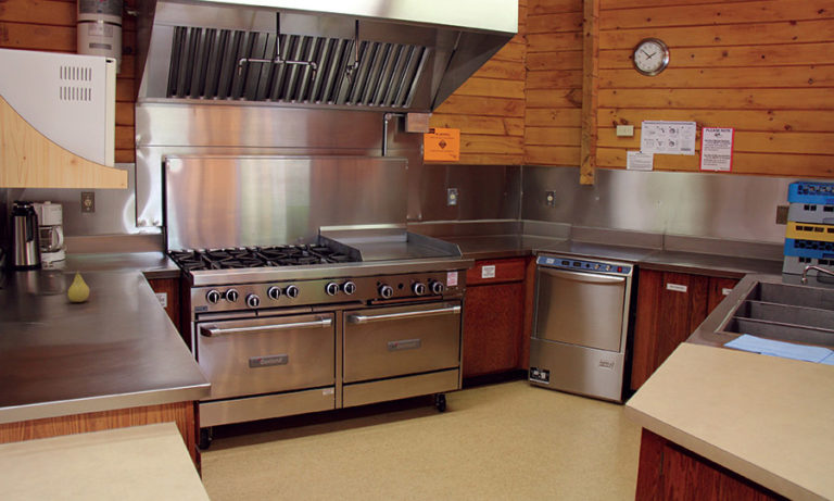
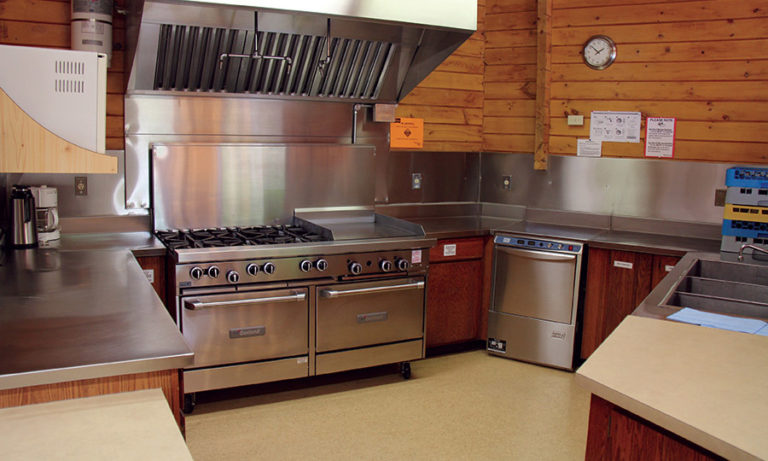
- fruit (78, 285)
